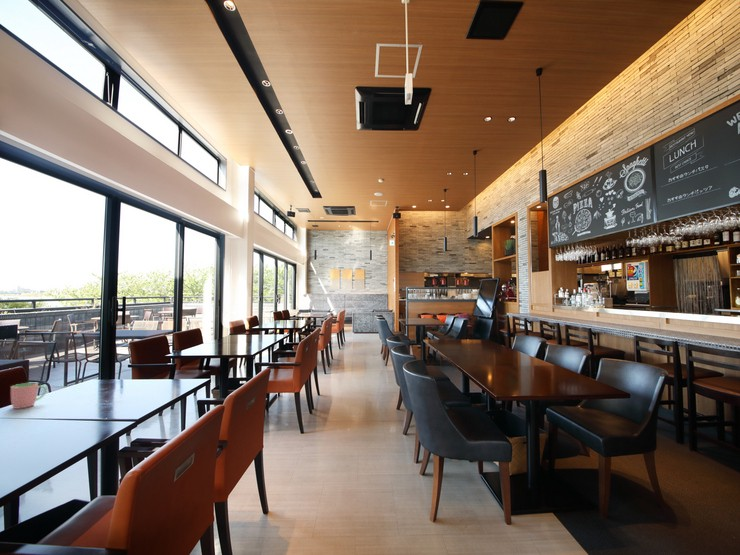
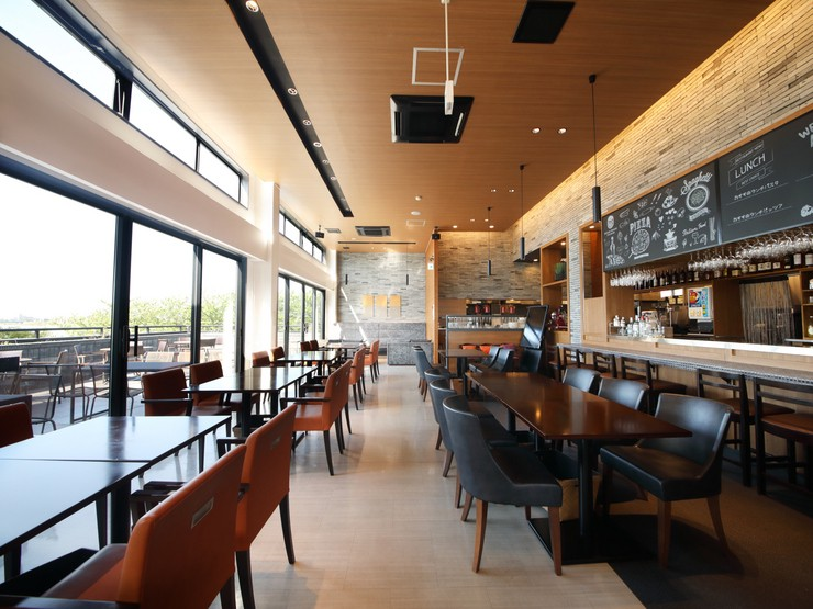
- cup (29, 395)
